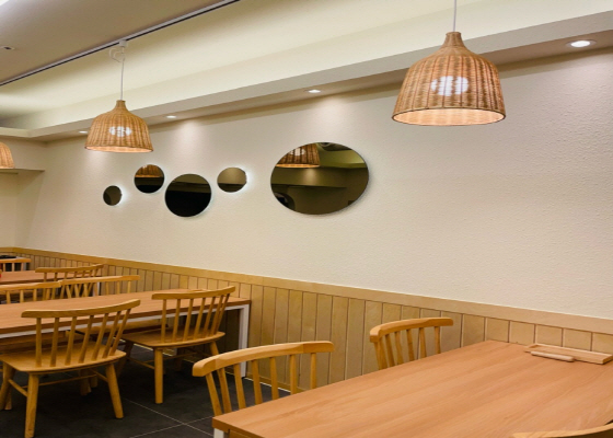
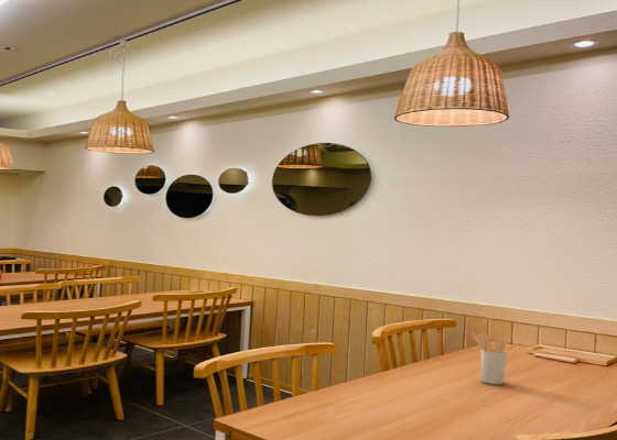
+ utensil holder (488, 356)
